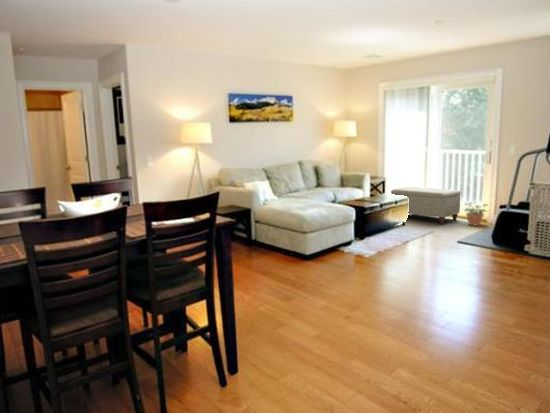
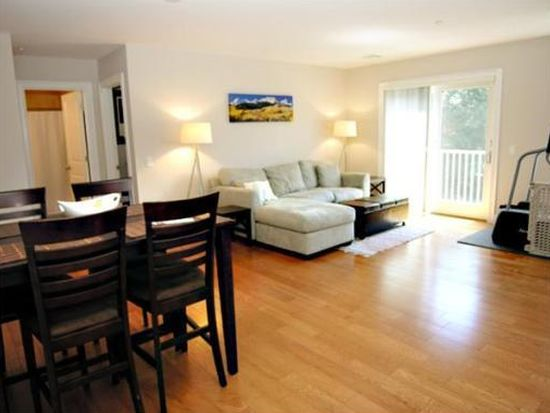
- potted plant (477, 213)
- ottoman (424, 203)
